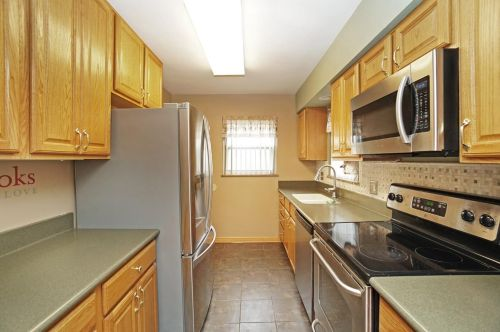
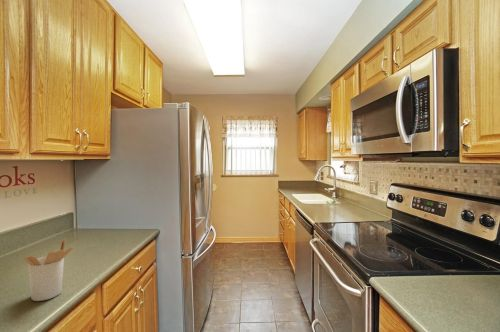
+ utensil holder (51, 270)
